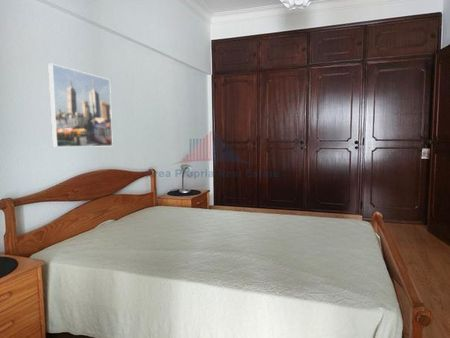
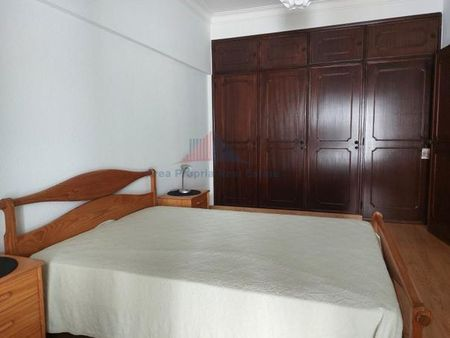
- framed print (84, 110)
